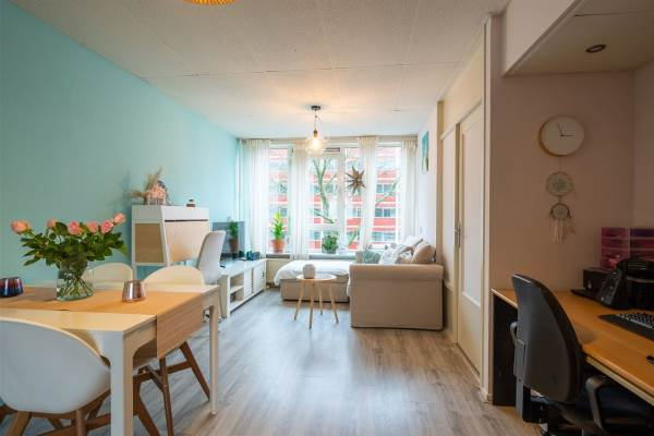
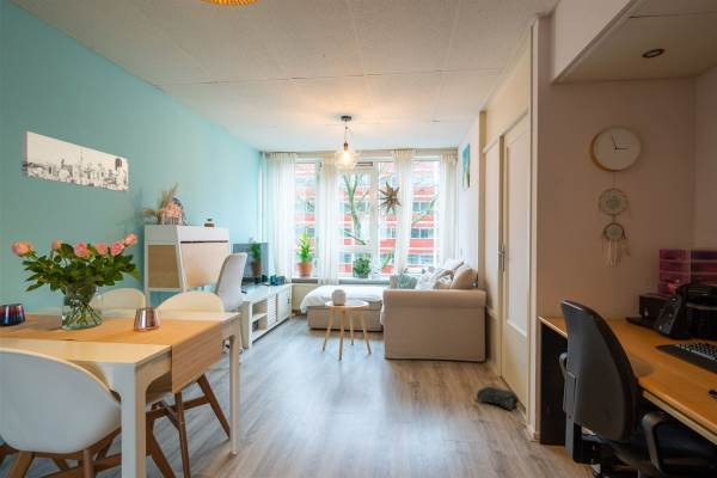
+ sneaker (498, 398)
+ wall art (82, 166)
